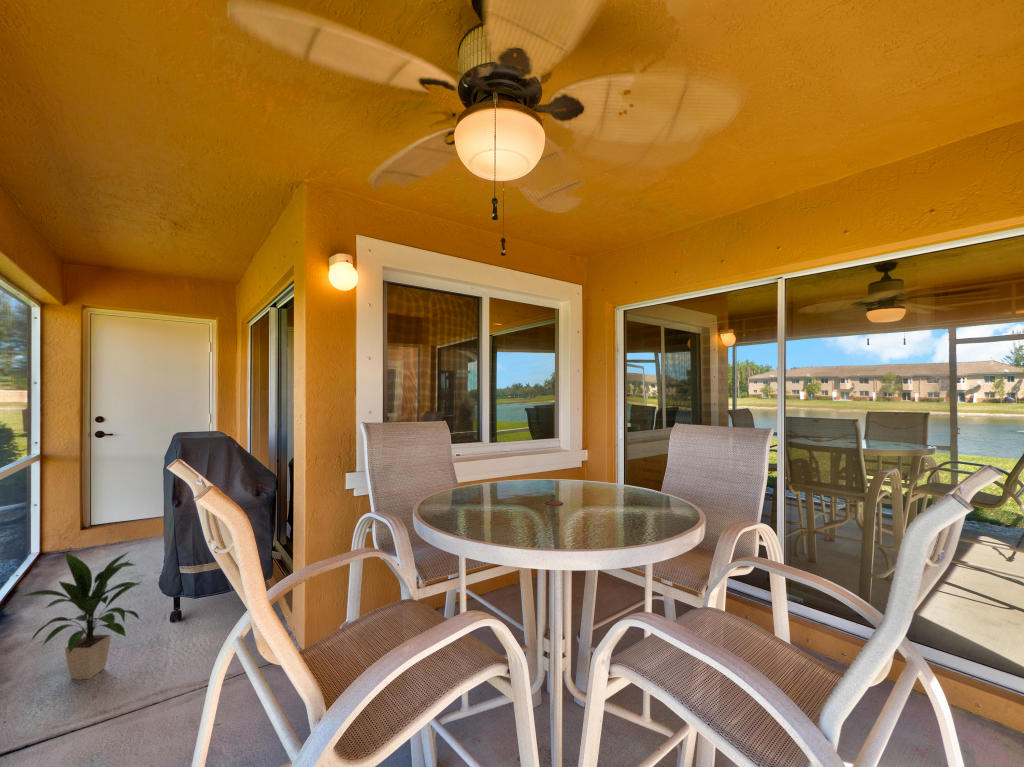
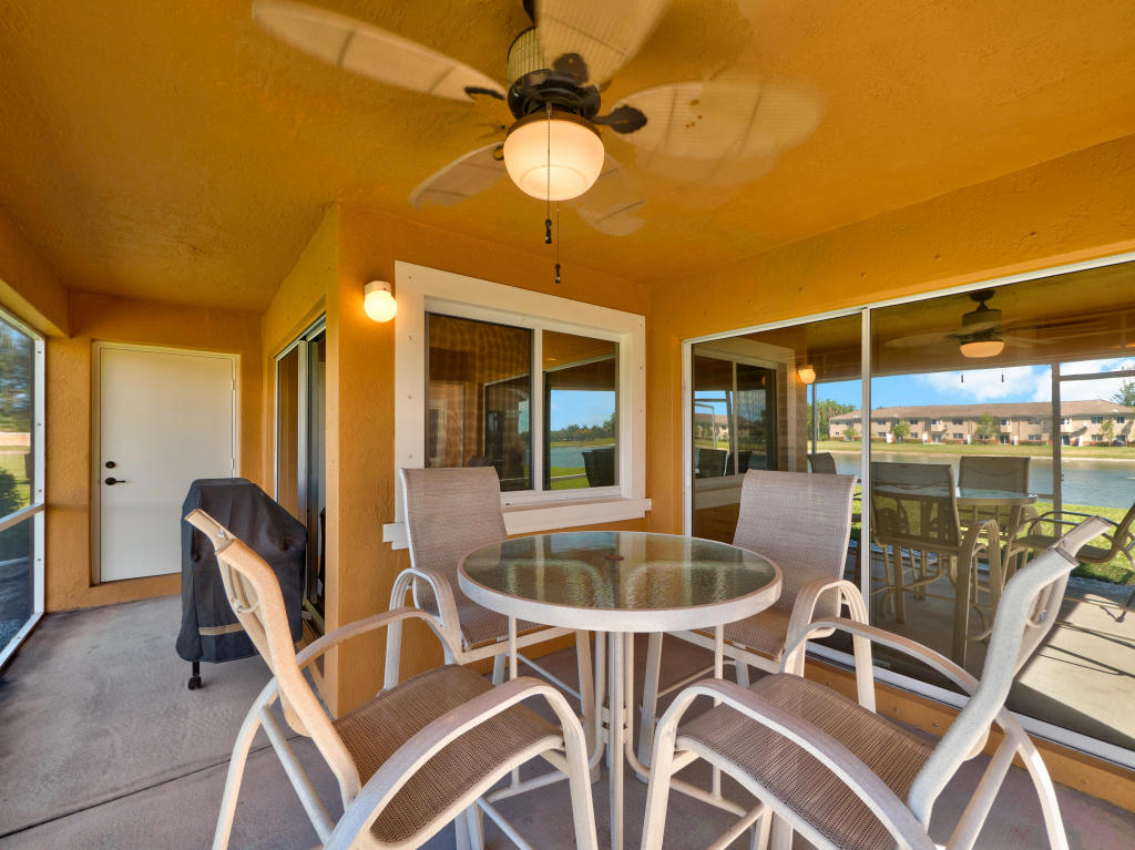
- indoor plant (94, 611)
